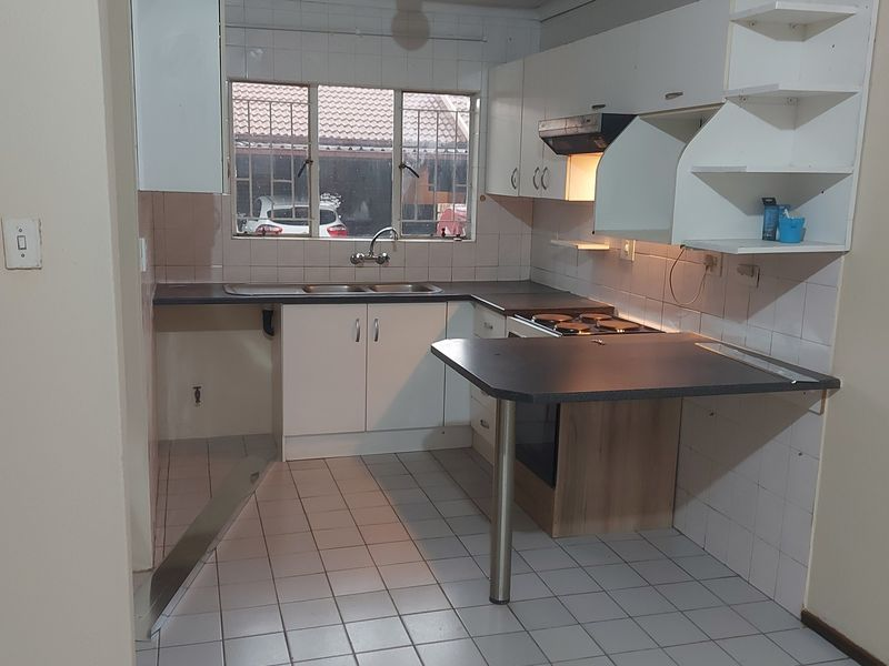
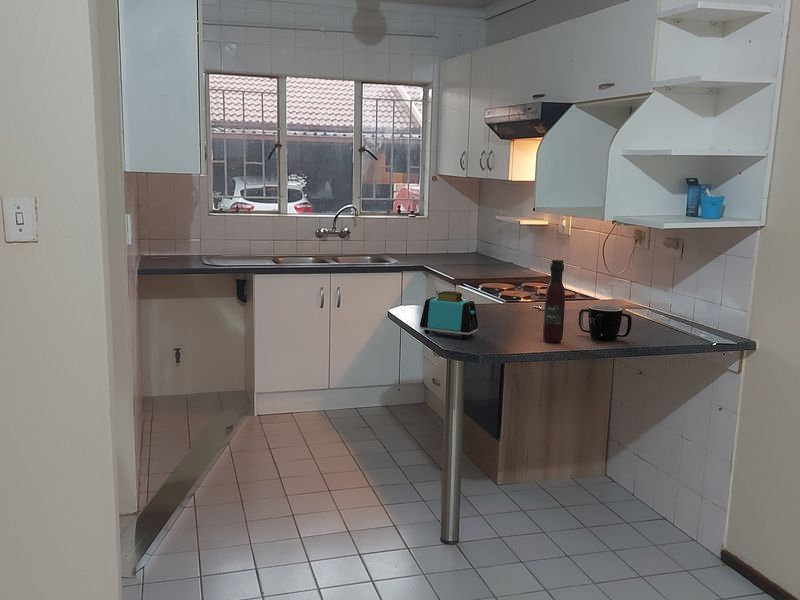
+ wine bottle (554, 300)
+ toaster (449, 313)
+ mug (604, 323)
